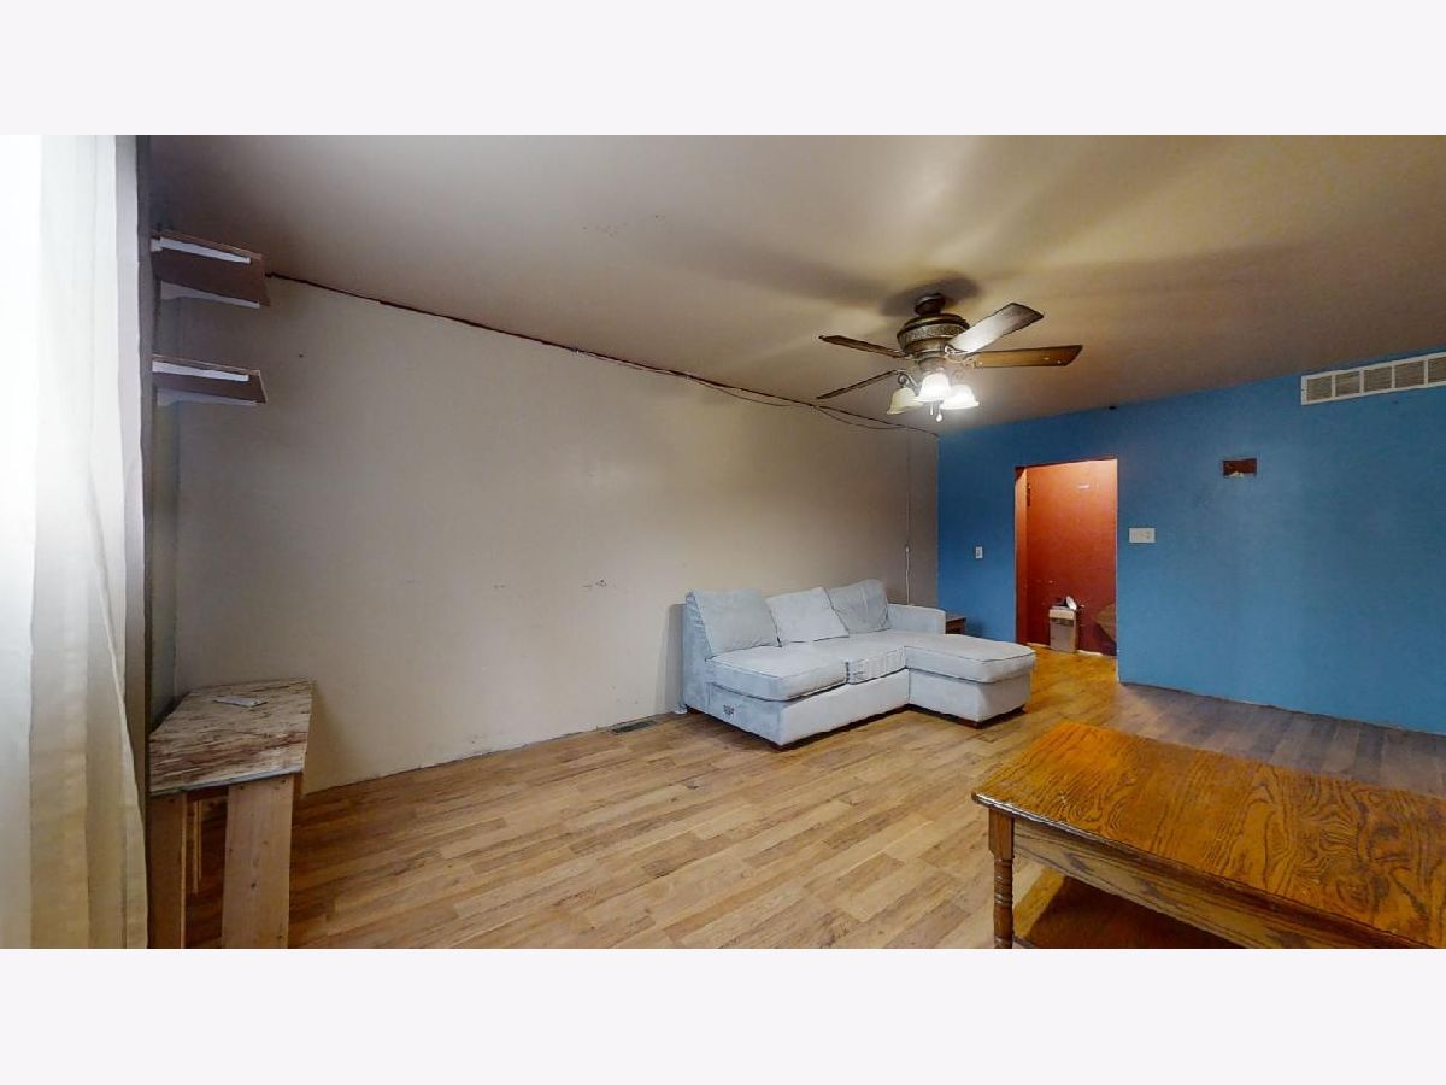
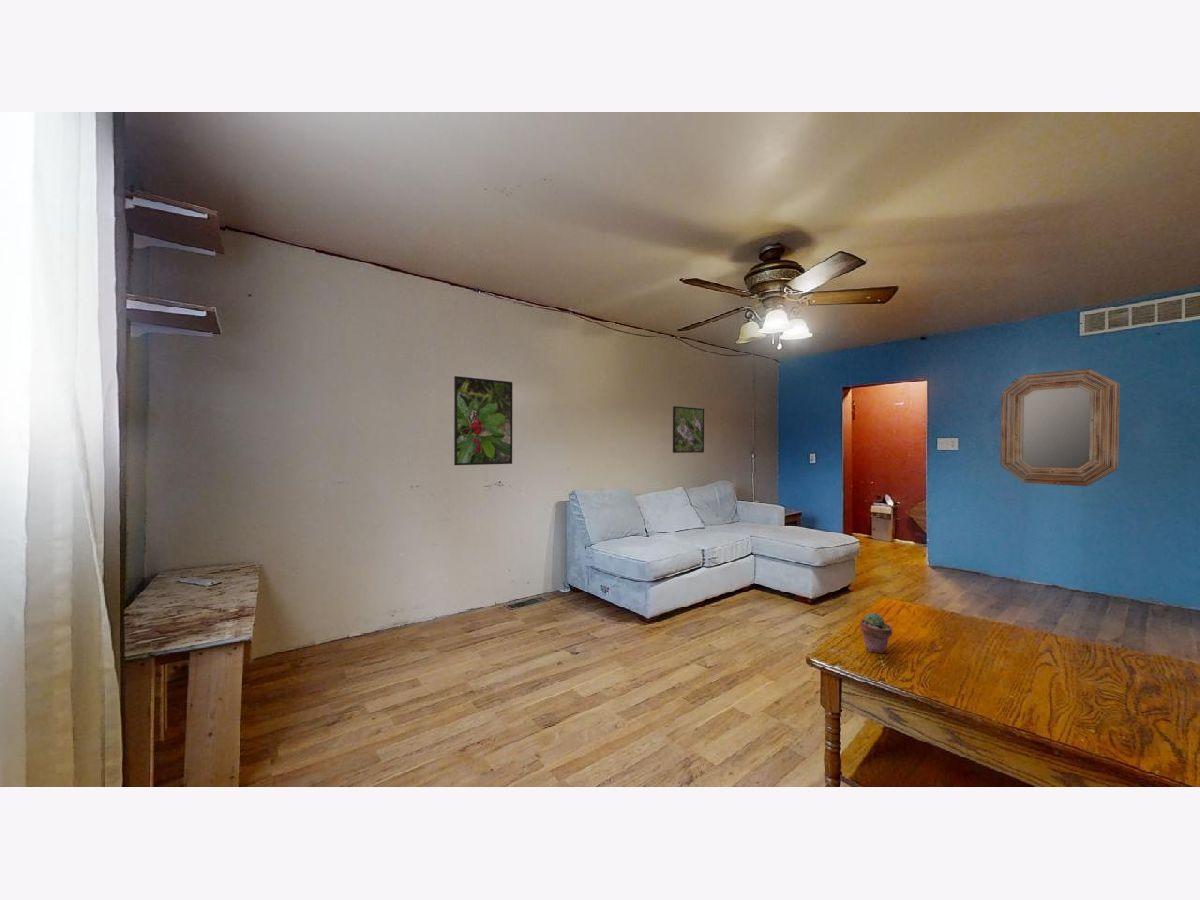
+ potted succulent (875, 631)
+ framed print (484, 421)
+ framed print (688, 430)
+ home mirror (1055, 428)
